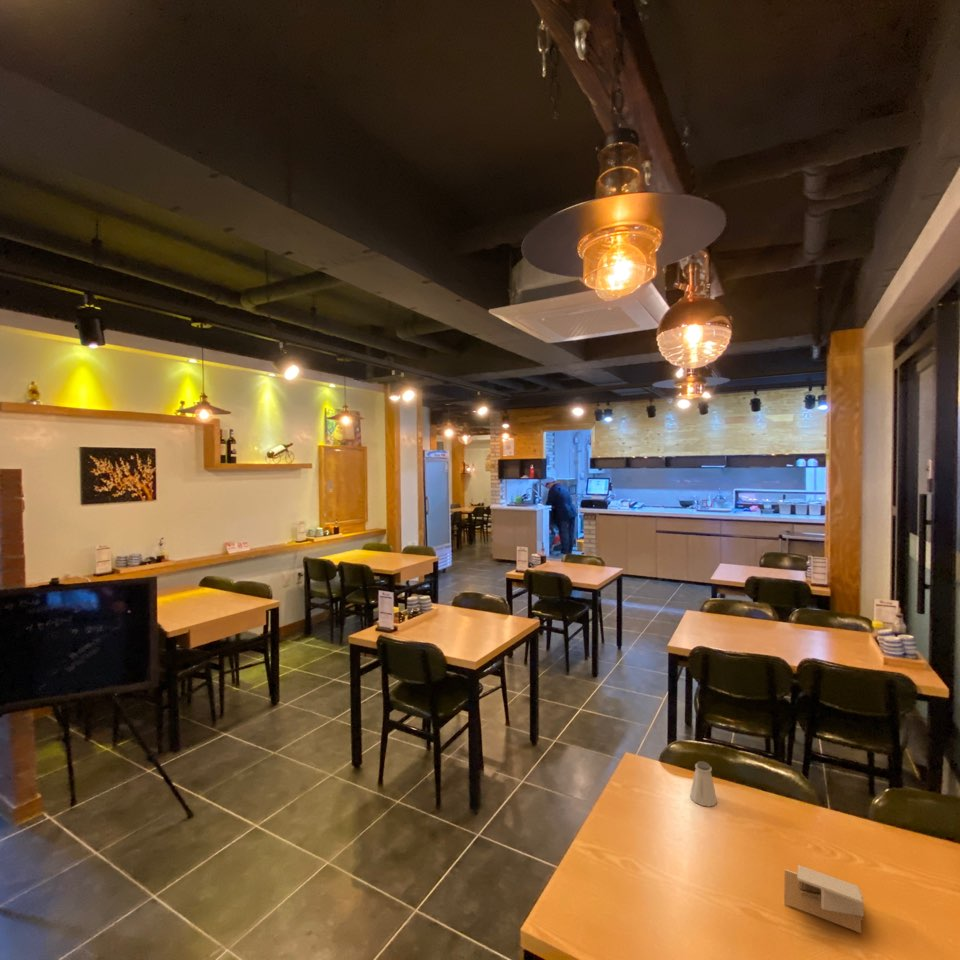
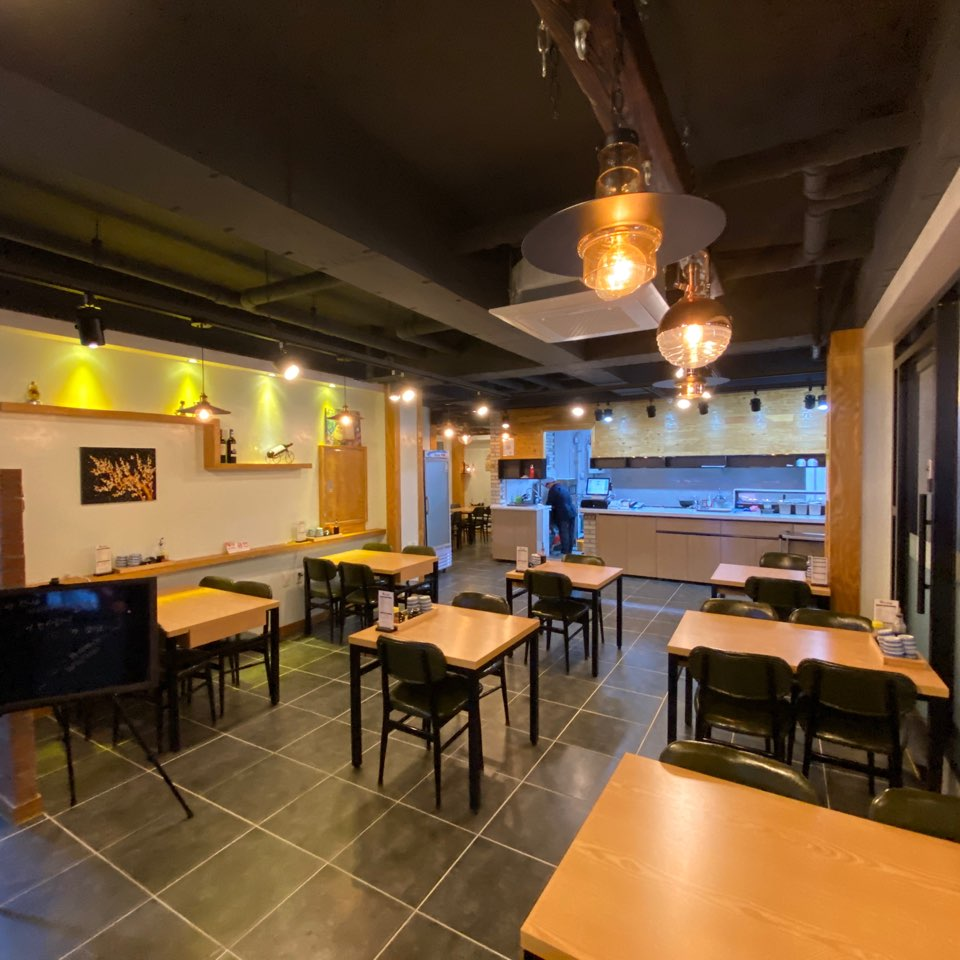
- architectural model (822, 890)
- saltshaker (703, 781)
